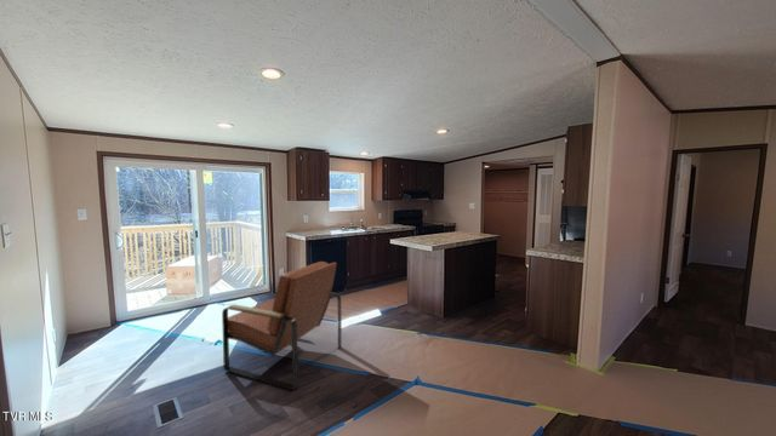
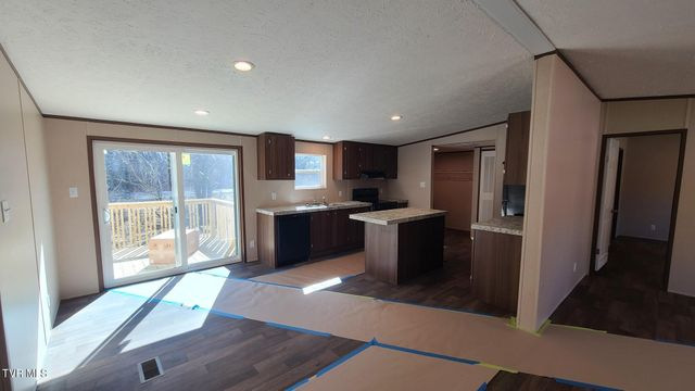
- armchair (283, 311)
